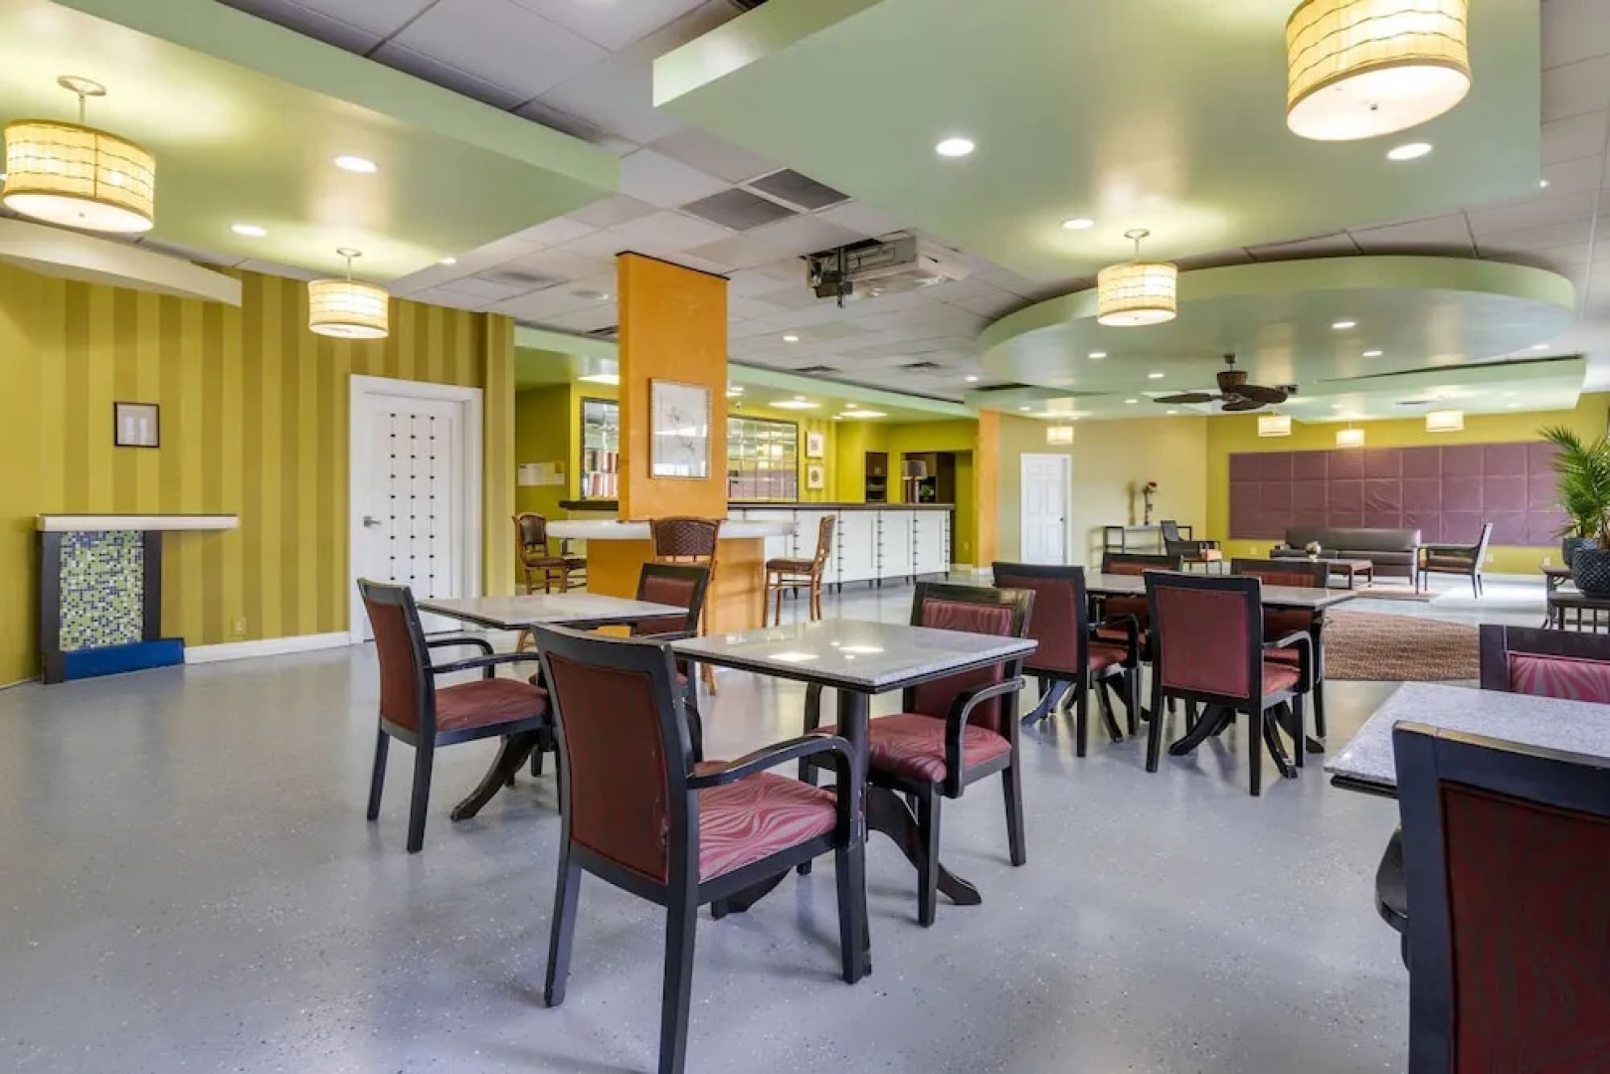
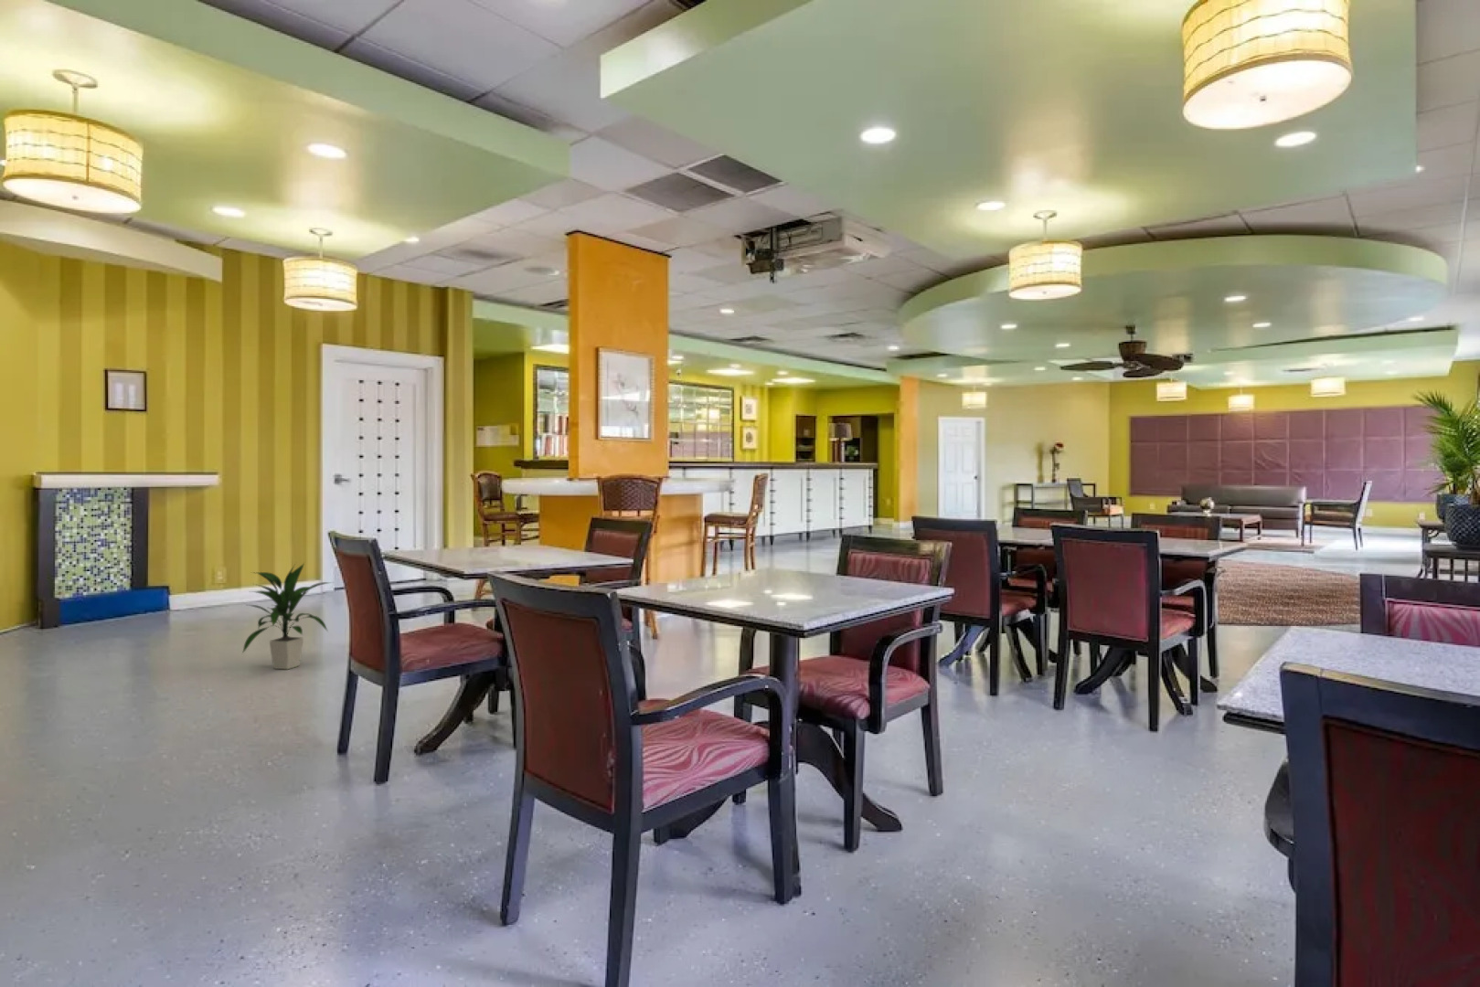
+ indoor plant (281, 615)
